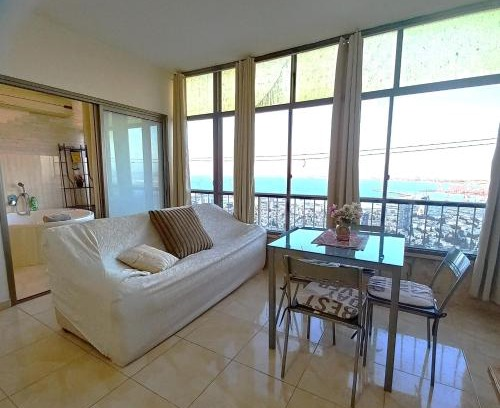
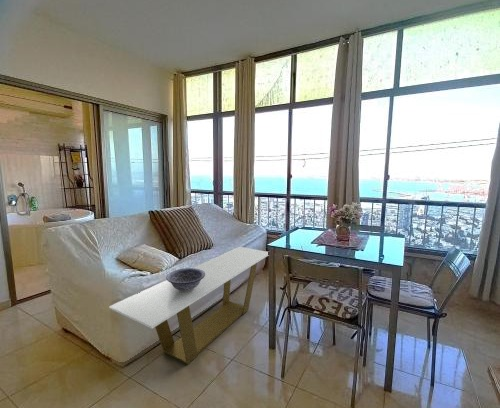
+ coffee table (207, 293)
+ decorative bowl (186, 281)
